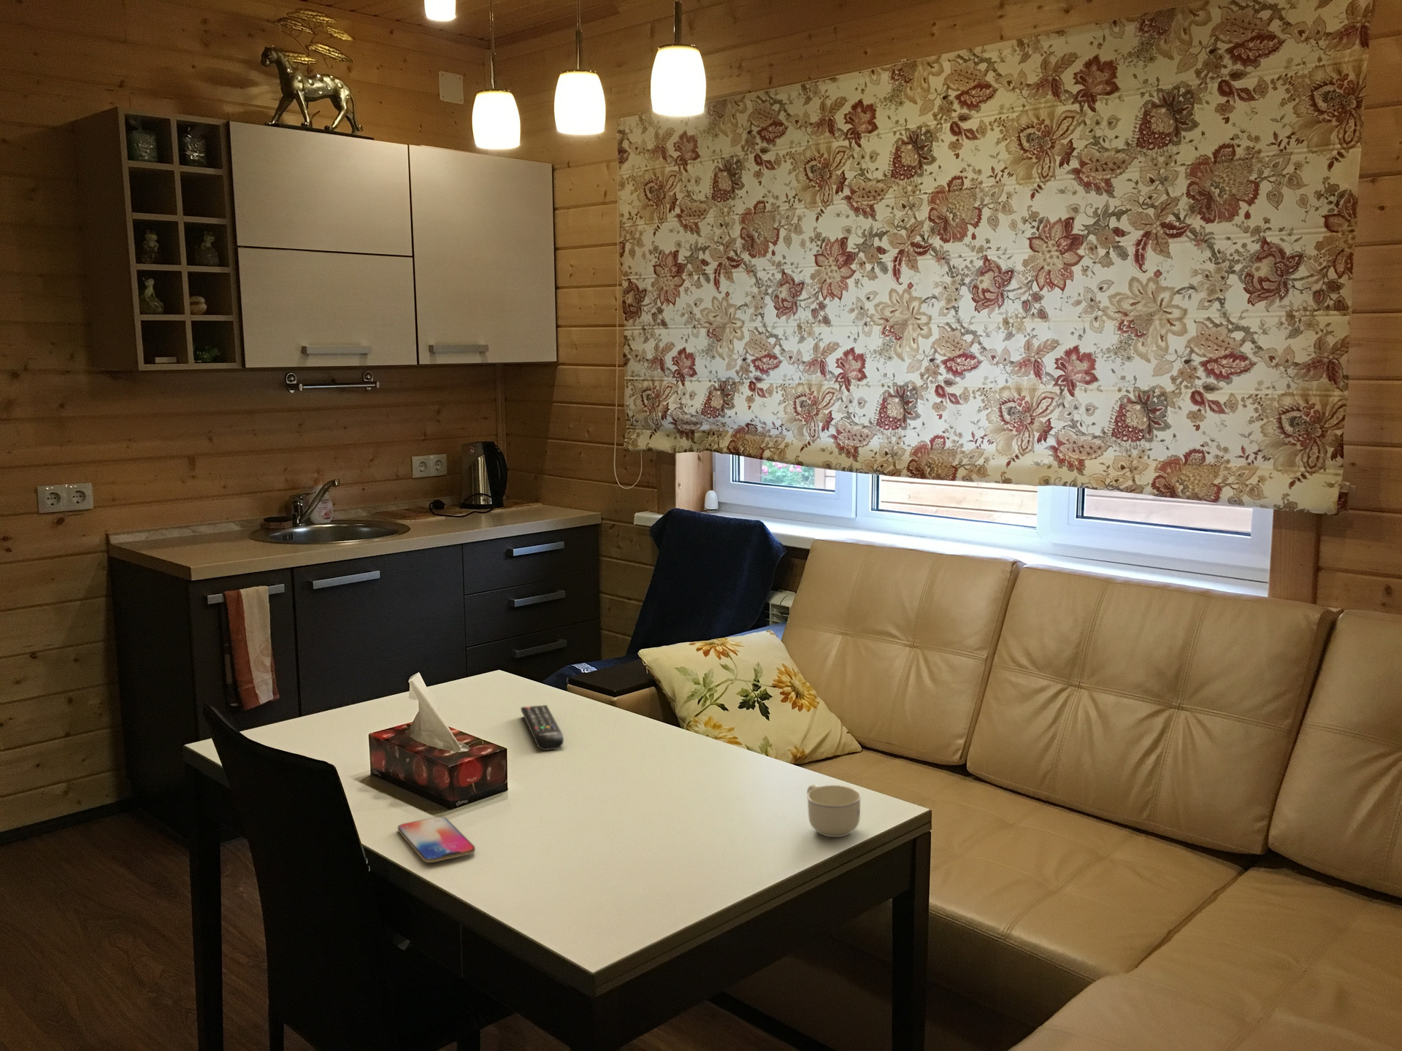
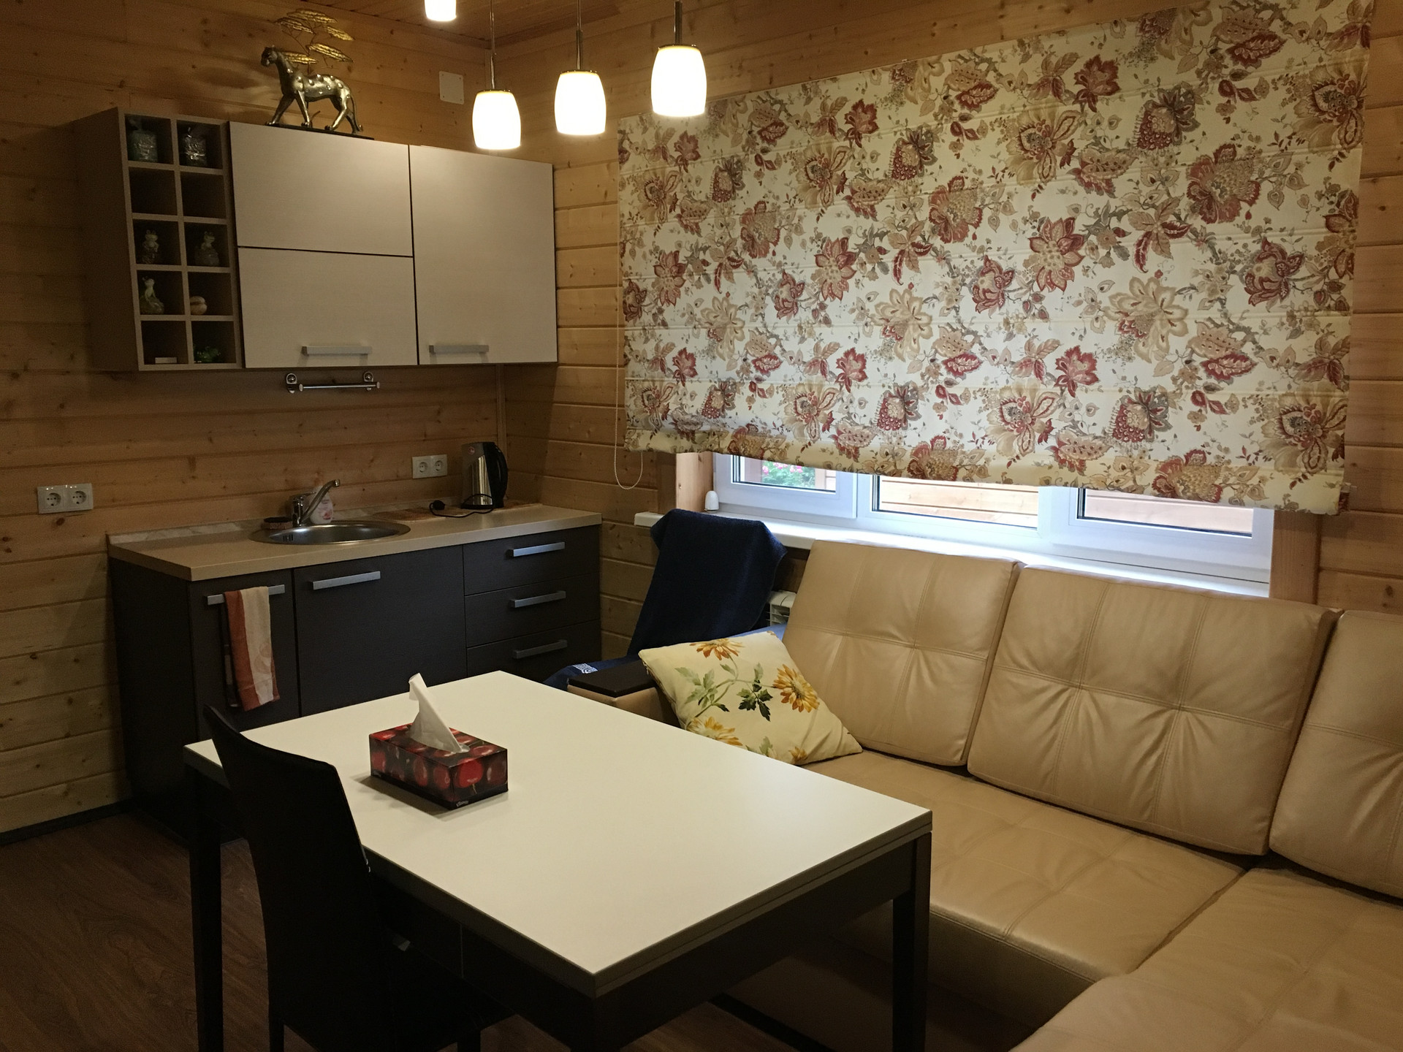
- smartphone (435, 838)
- cup (829, 809)
- remote control (541, 724)
